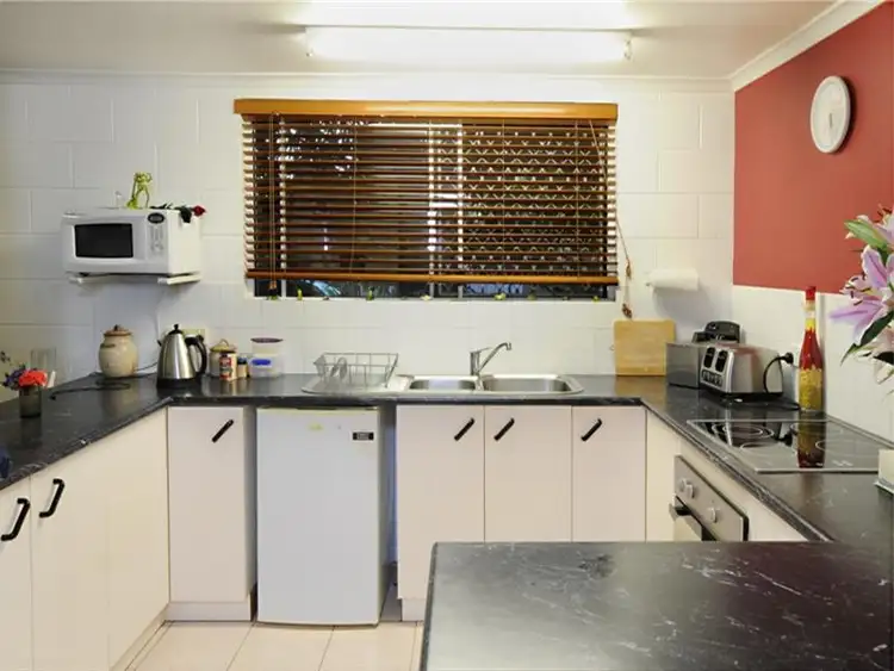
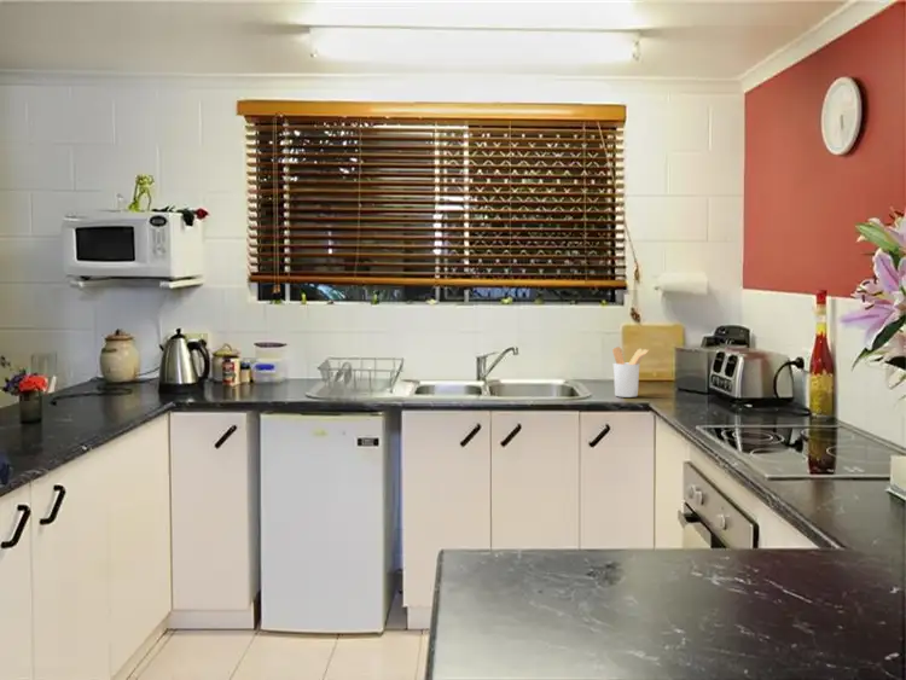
+ utensil holder (631, 371)
